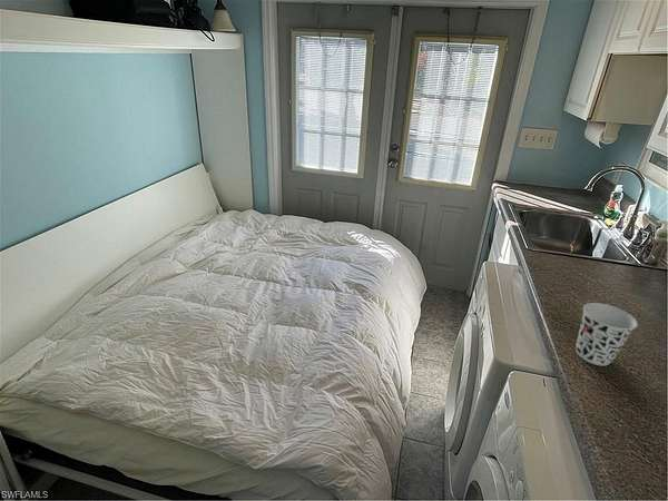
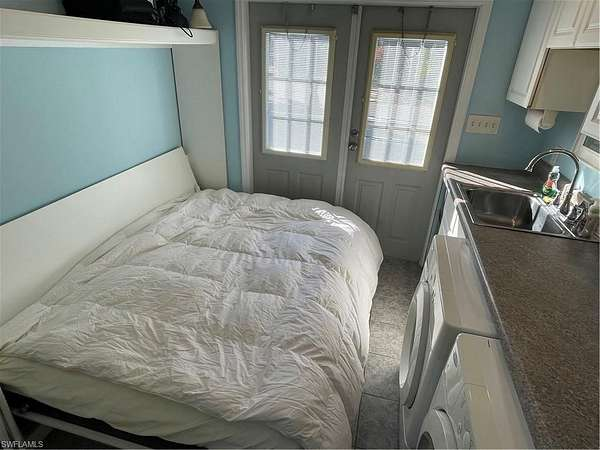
- cup (600, 335)
